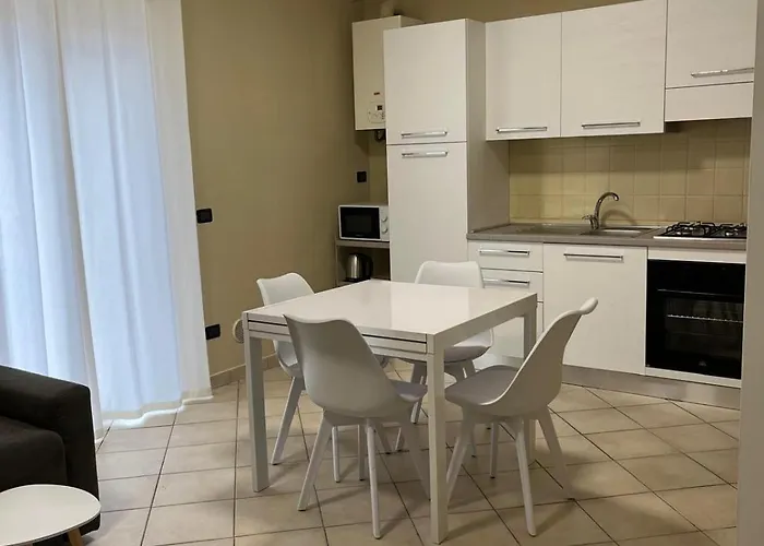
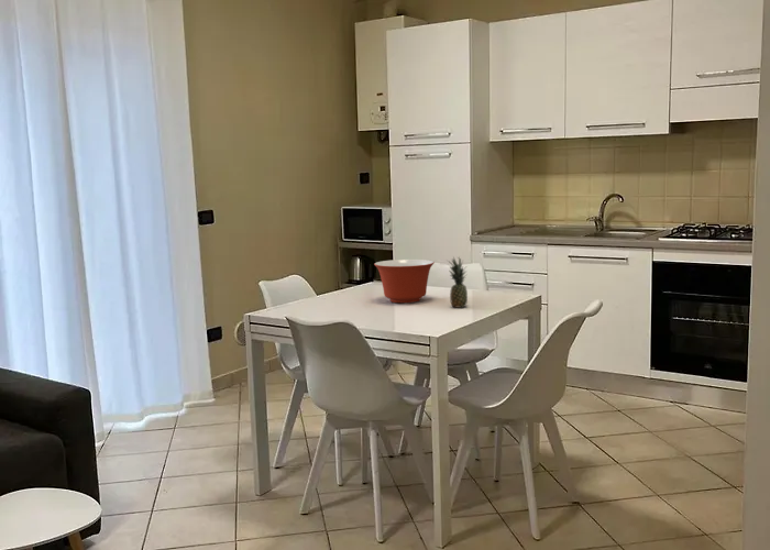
+ fruit (457, 280)
+ mixing bowl (404, 282)
